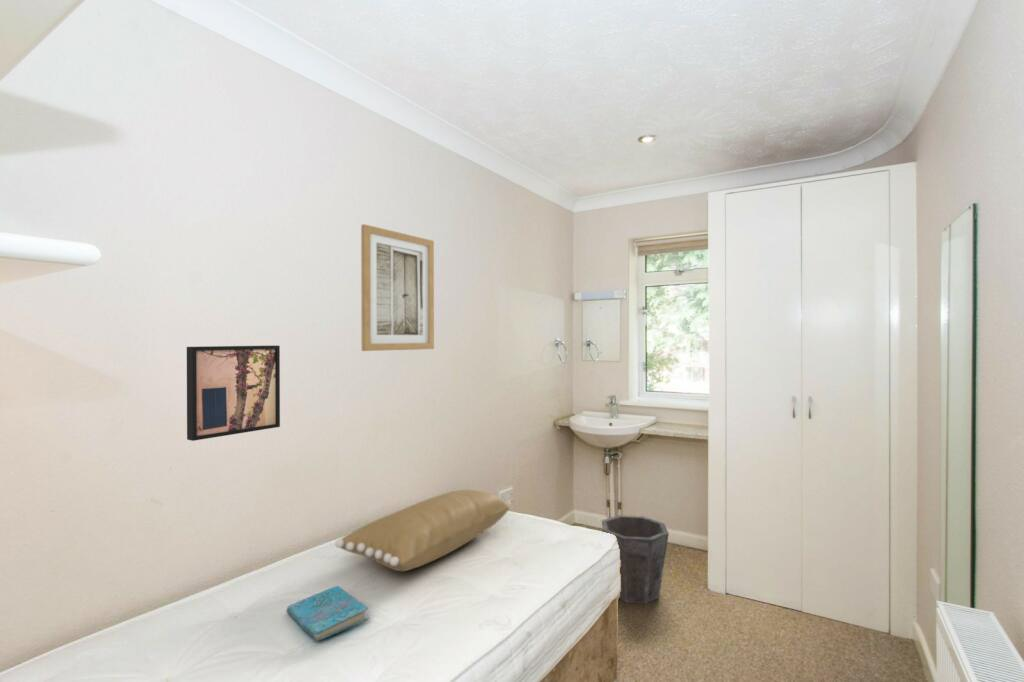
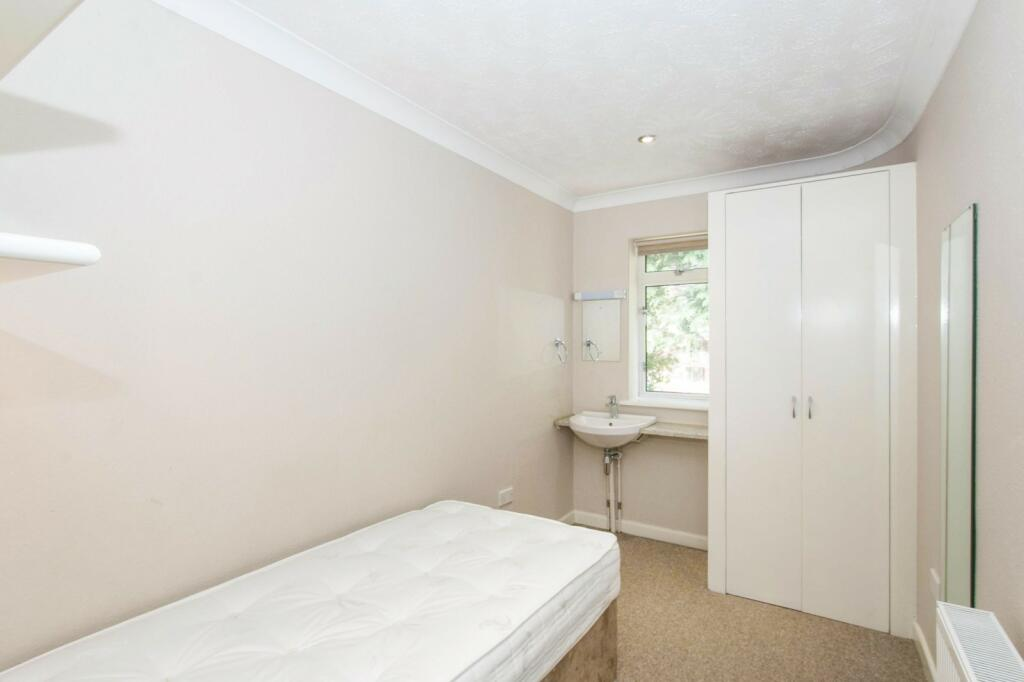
- pillow (431, 524)
- cover (327, 610)
- wall art (400, 291)
- wall art (236, 389)
- waste bin (633, 558)
